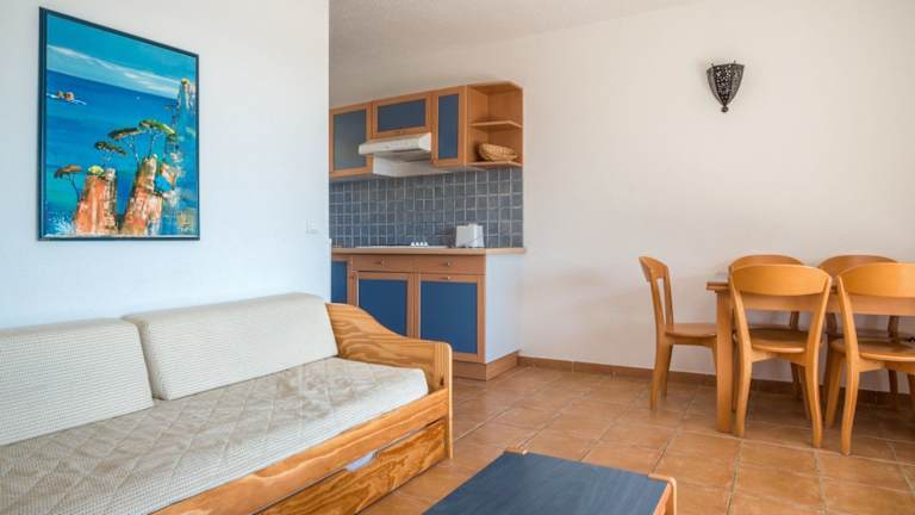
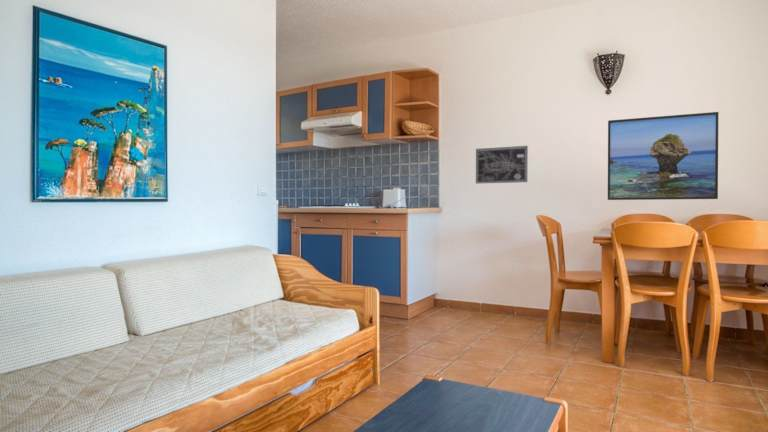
+ wall art (501, 165)
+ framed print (660, 158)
